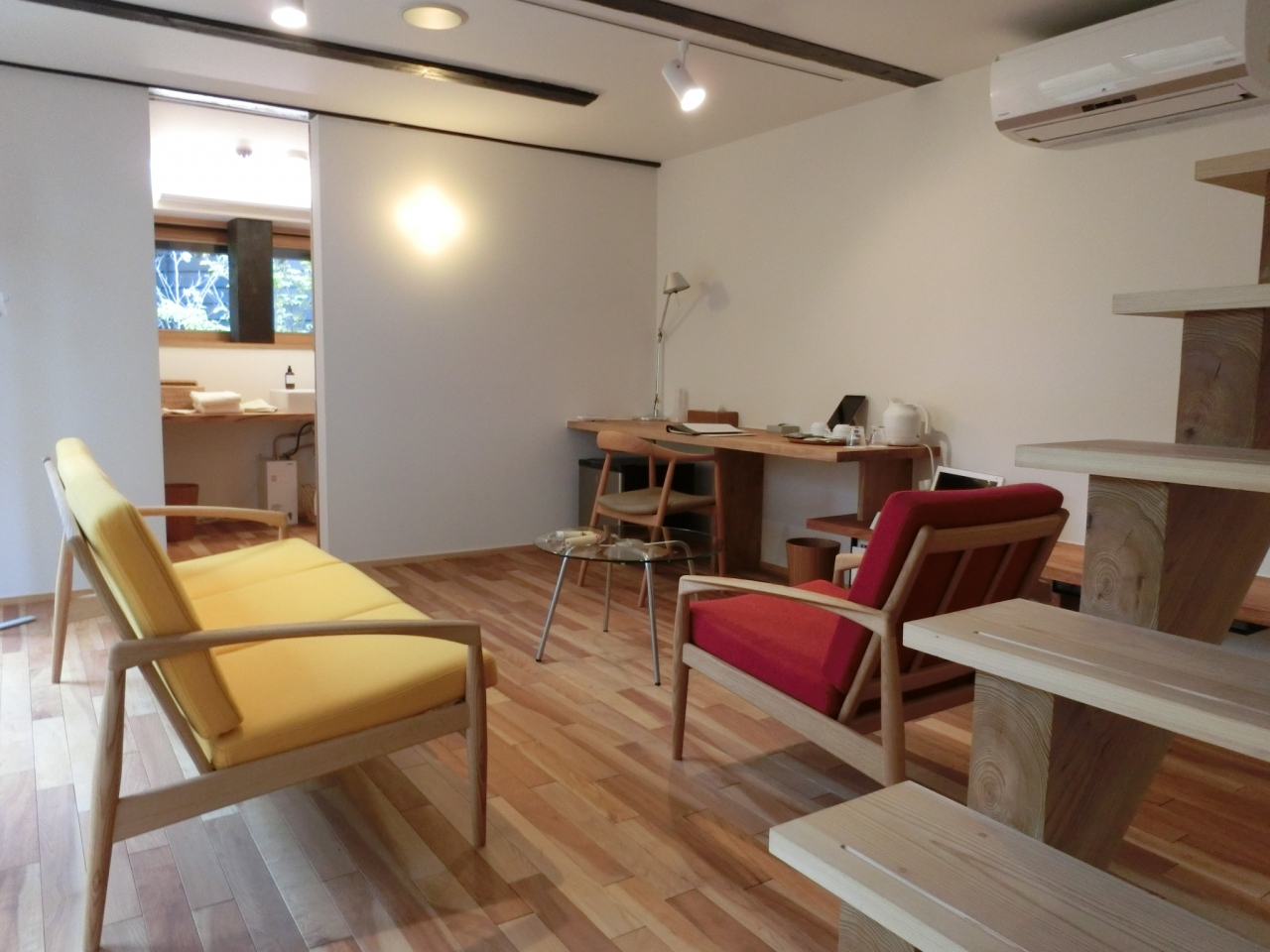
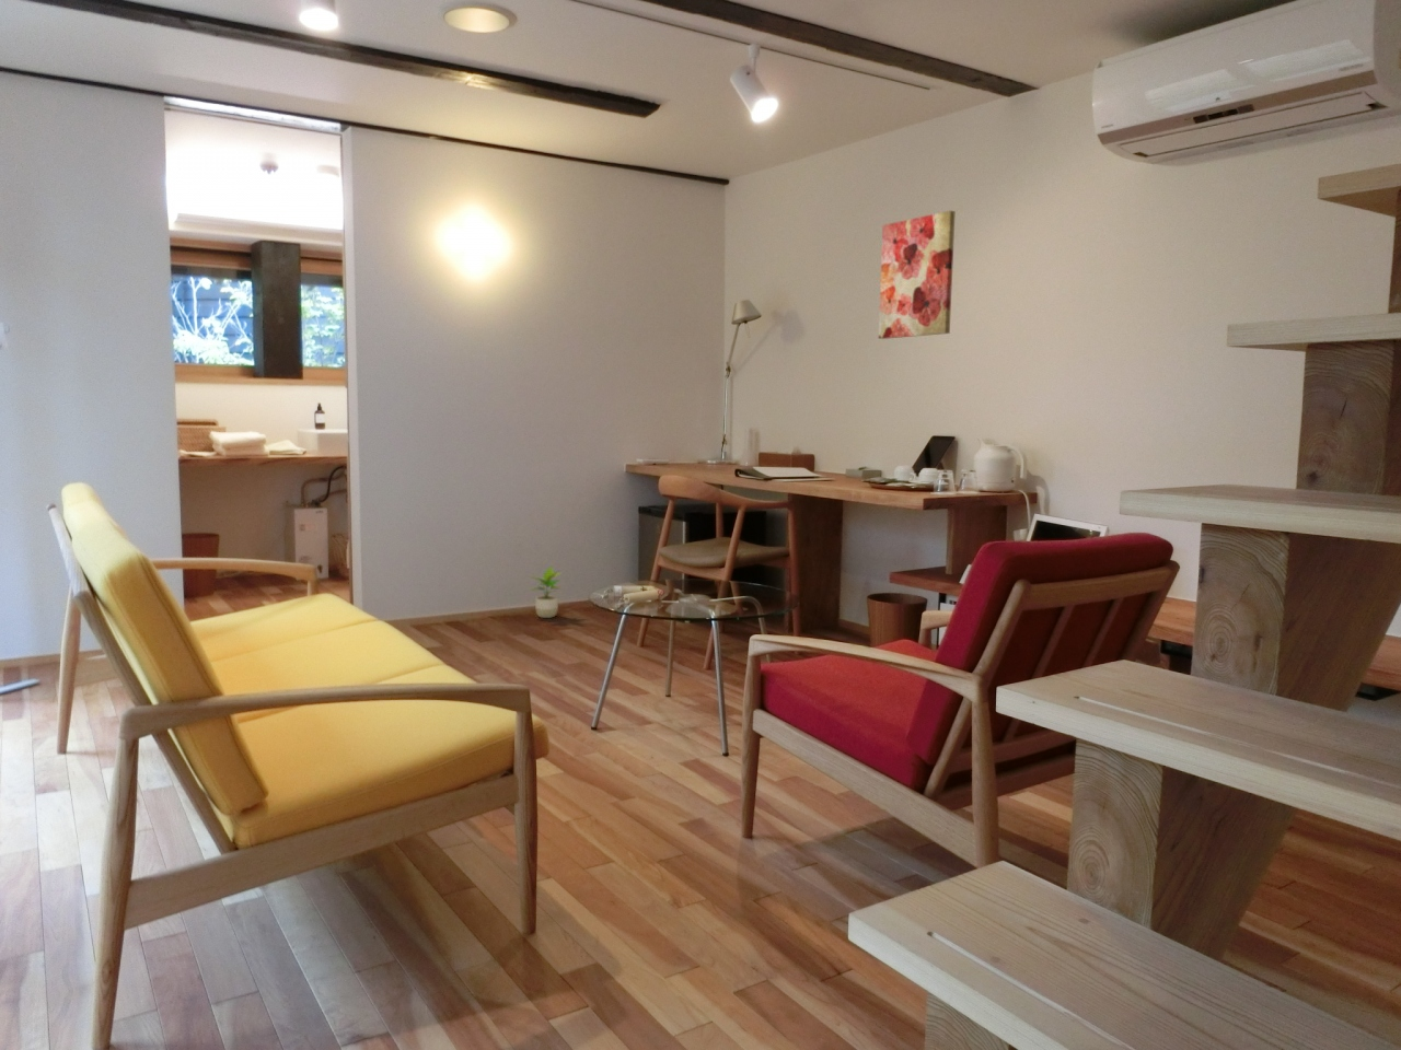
+ potted plant (544, 591)
+ wall art (915, 277)
